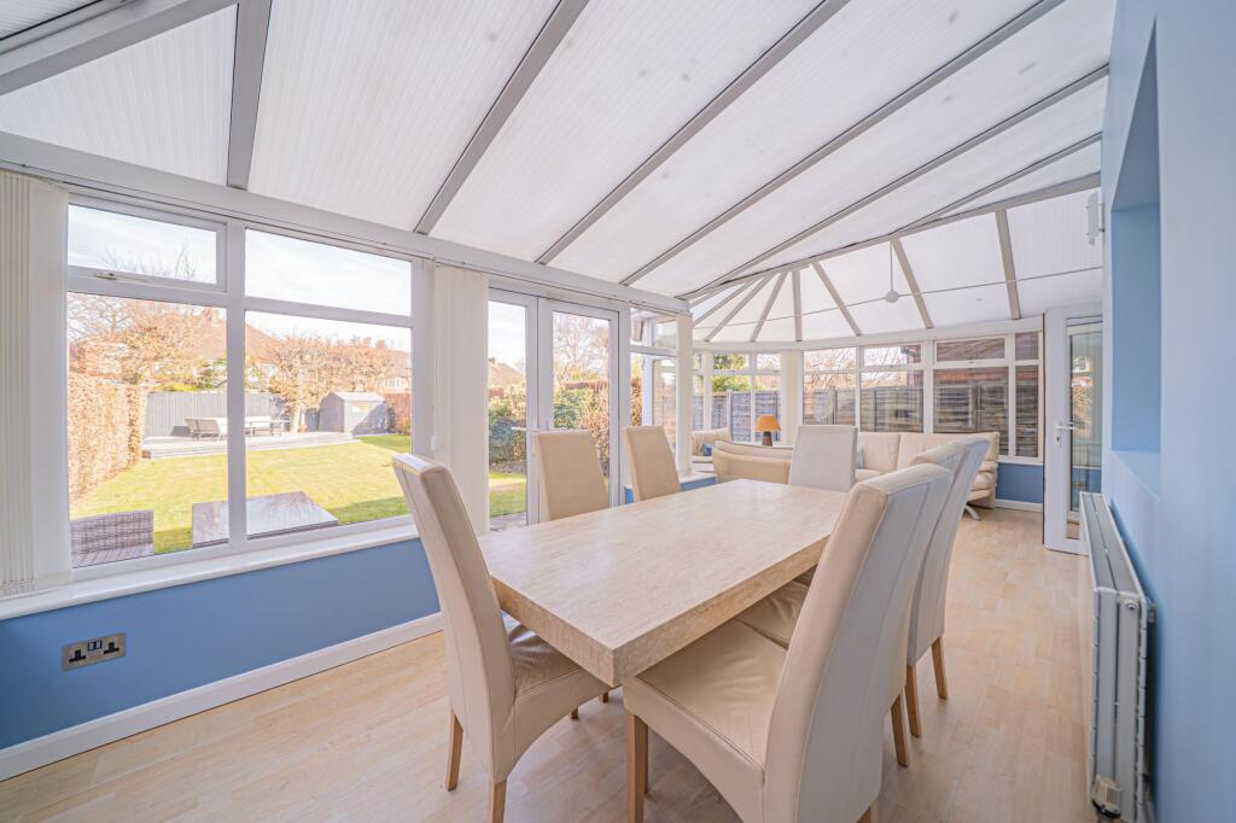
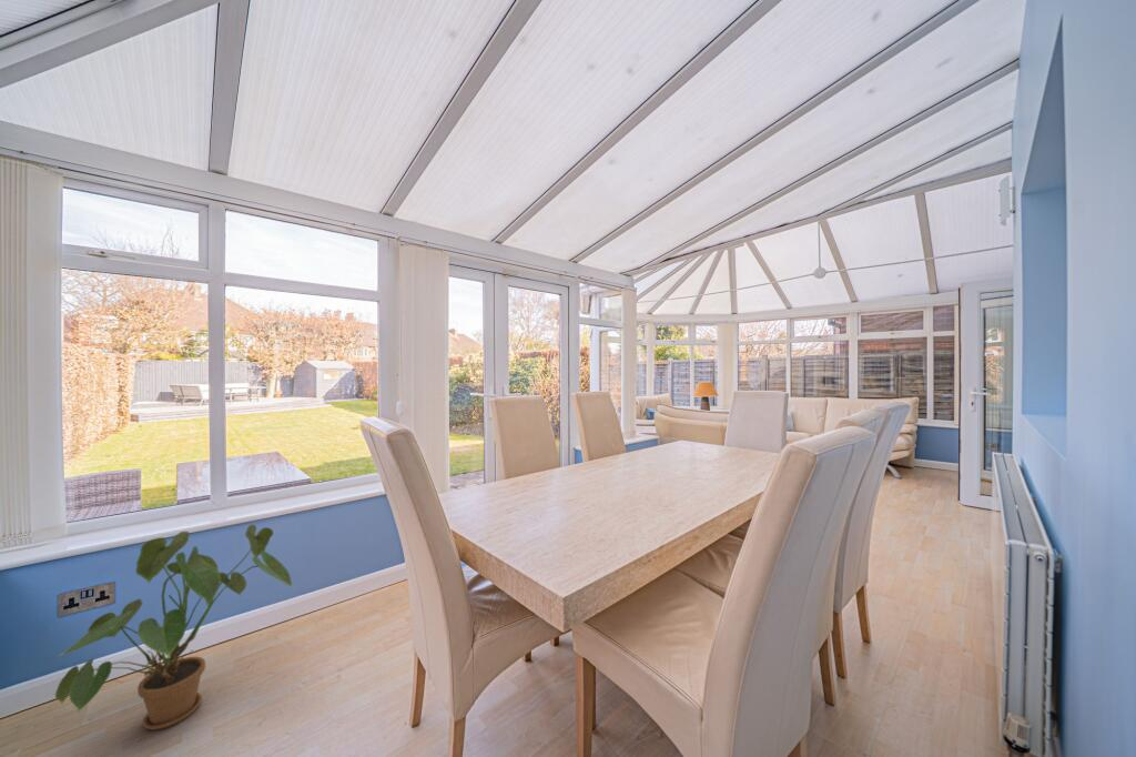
+ house plant (191, 616)
